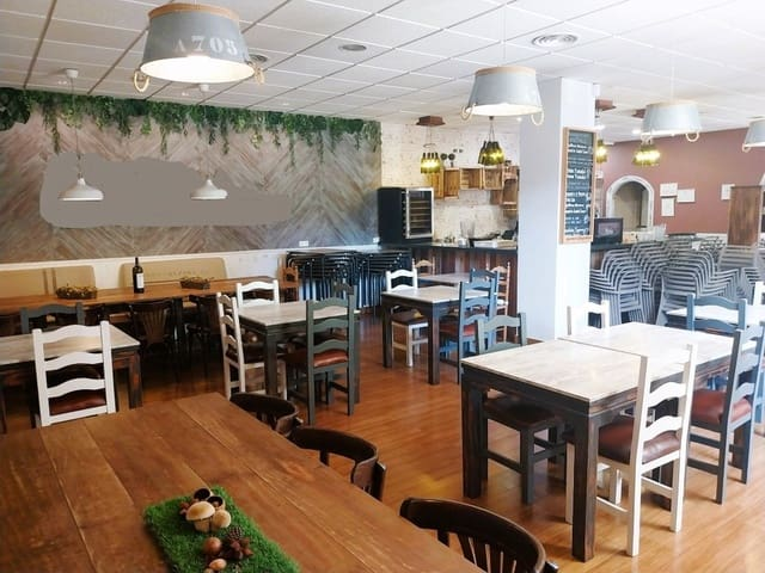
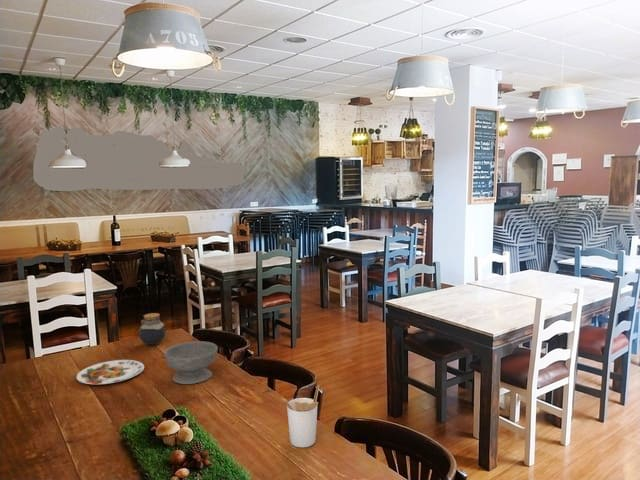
+ utensil holder (303, 417)
+ jar (151, 329)
+ plate (111, 372)
+ bowl (191, 362)
